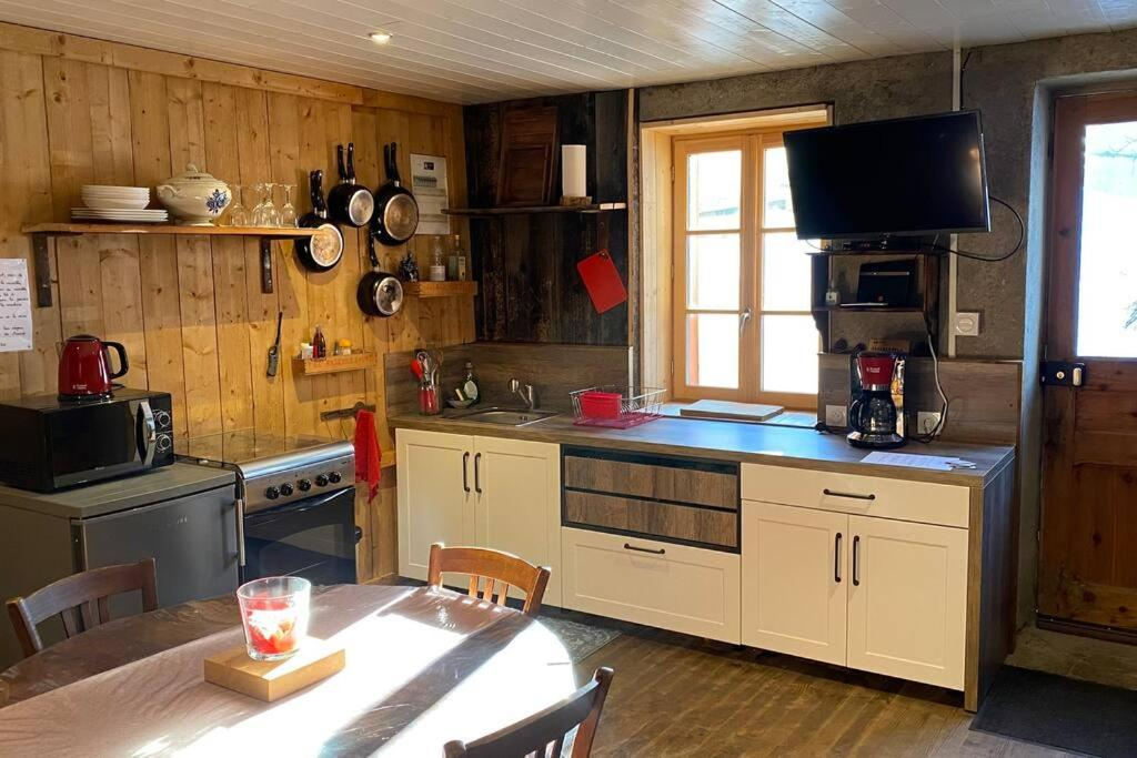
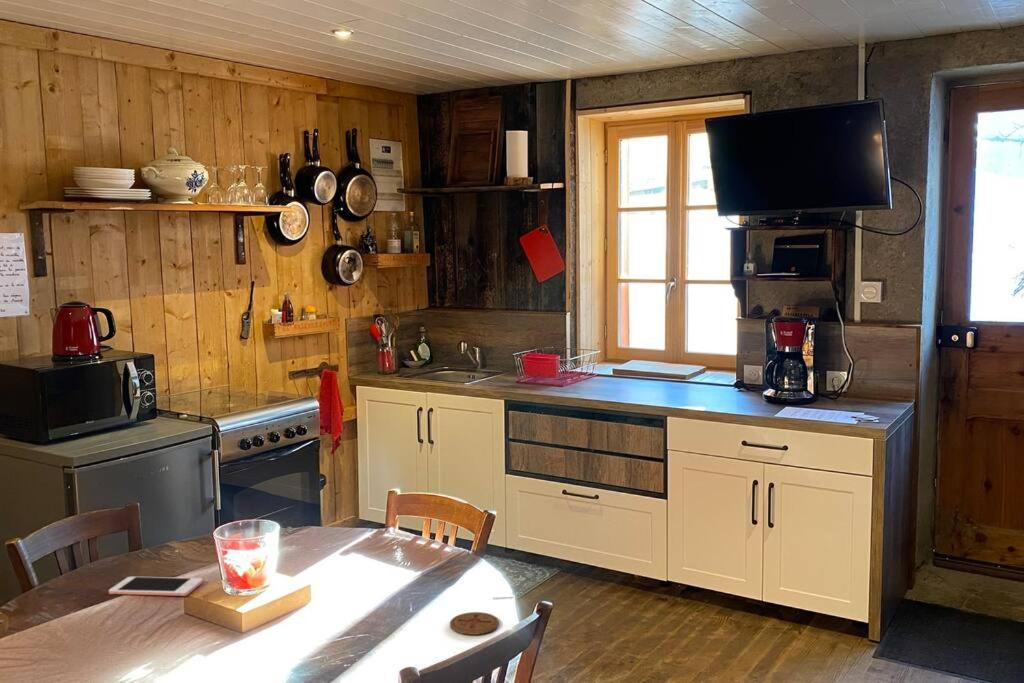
+ cell phone (156, 586)
+ coaster (474, 623)
